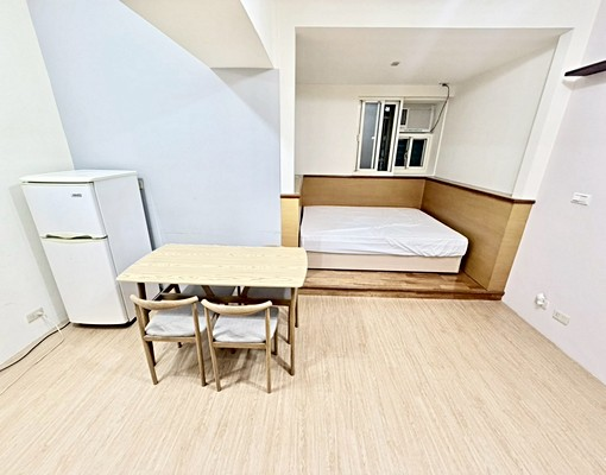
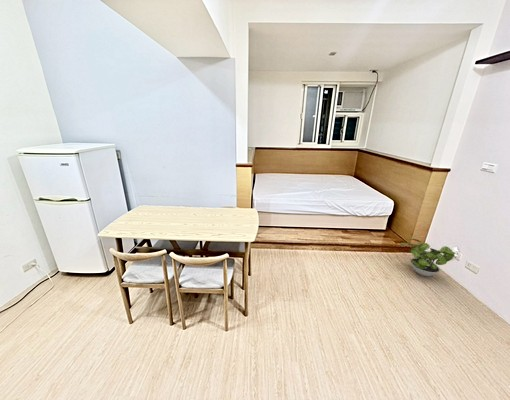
+ potted plant (424, 256)
